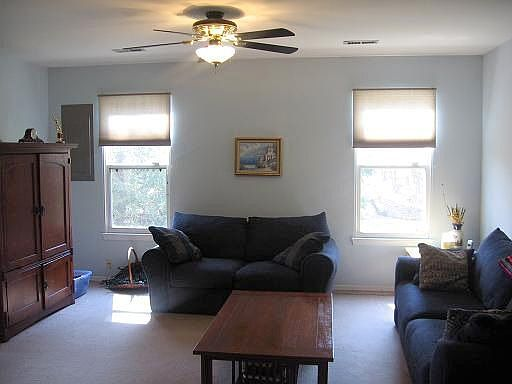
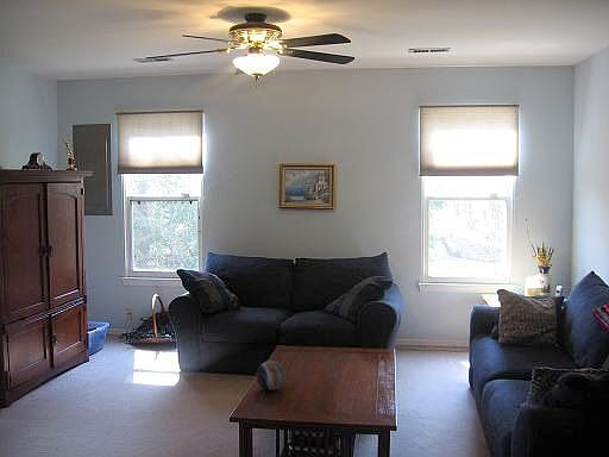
+ decorative orb (270, 375)
